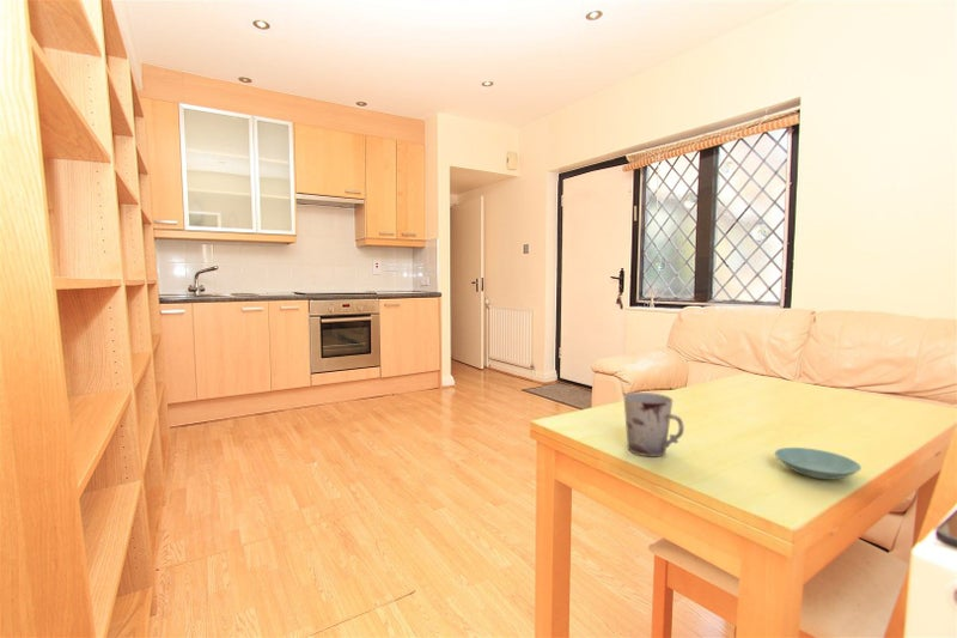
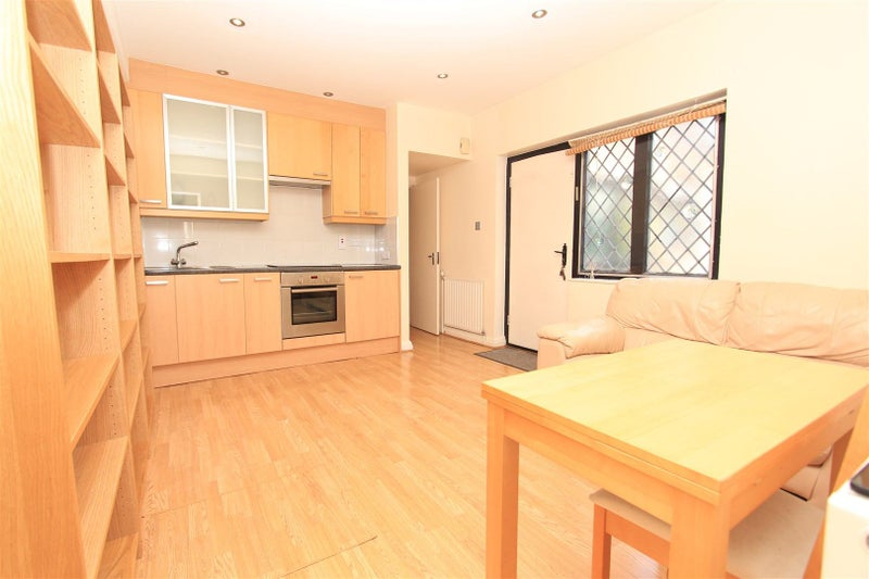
- saucer (815, 464)
- cup (654, 426)
